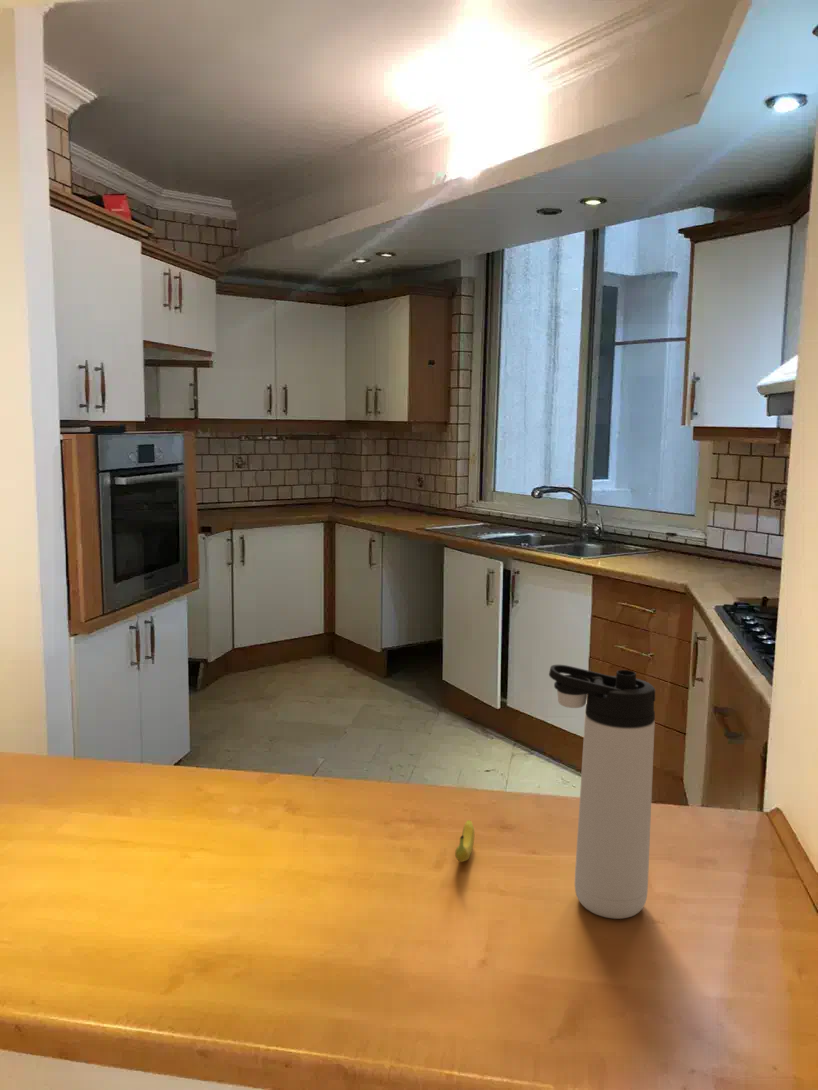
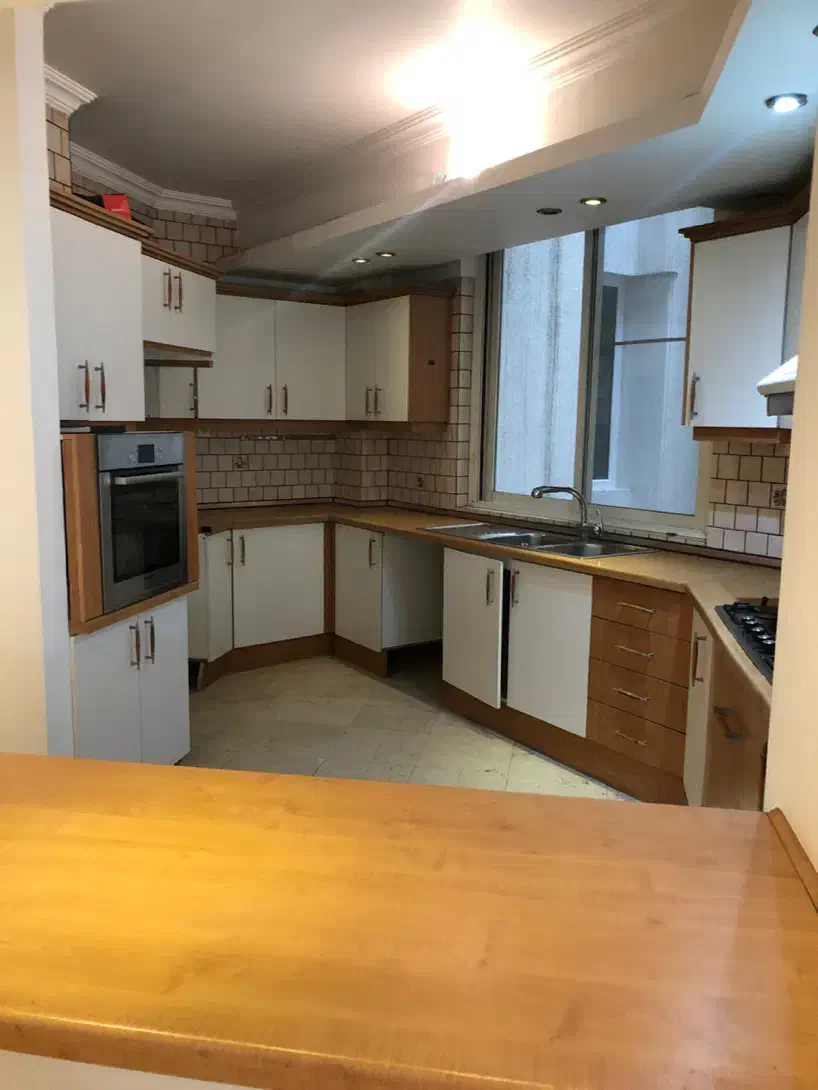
- fruit (466, 836)
- thermos bottle (598, 787)
